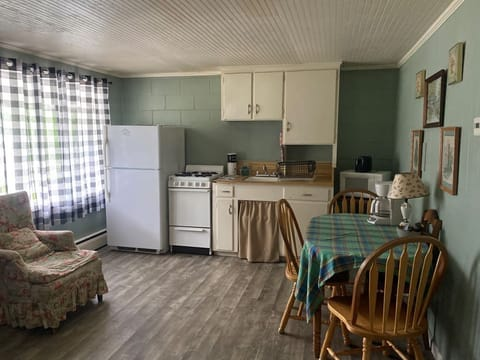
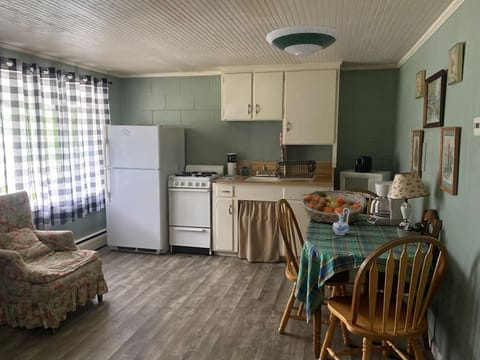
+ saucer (303, 46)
+ ceramic pitcher (340, 221)
+ fruit basket (332, 206)
